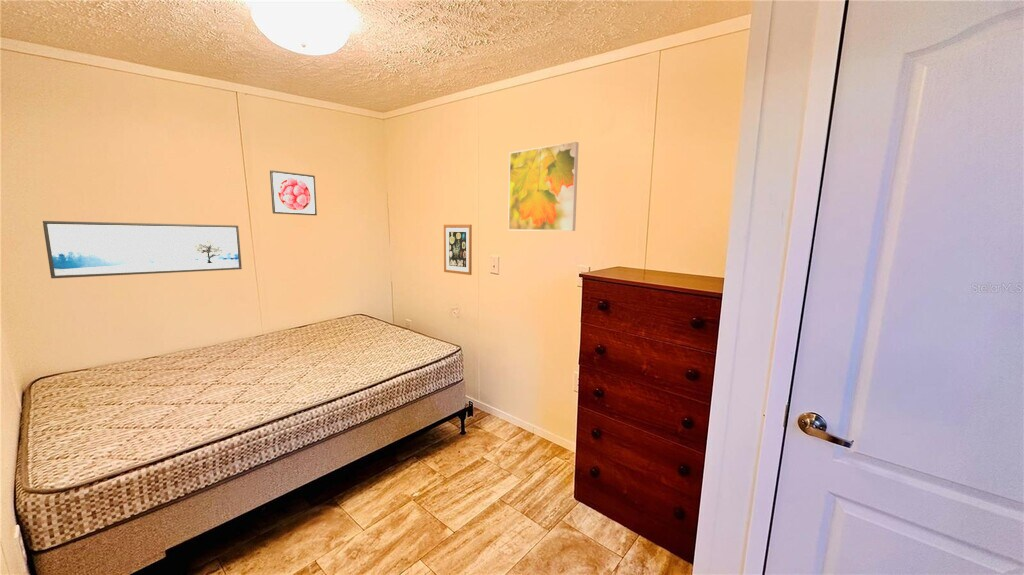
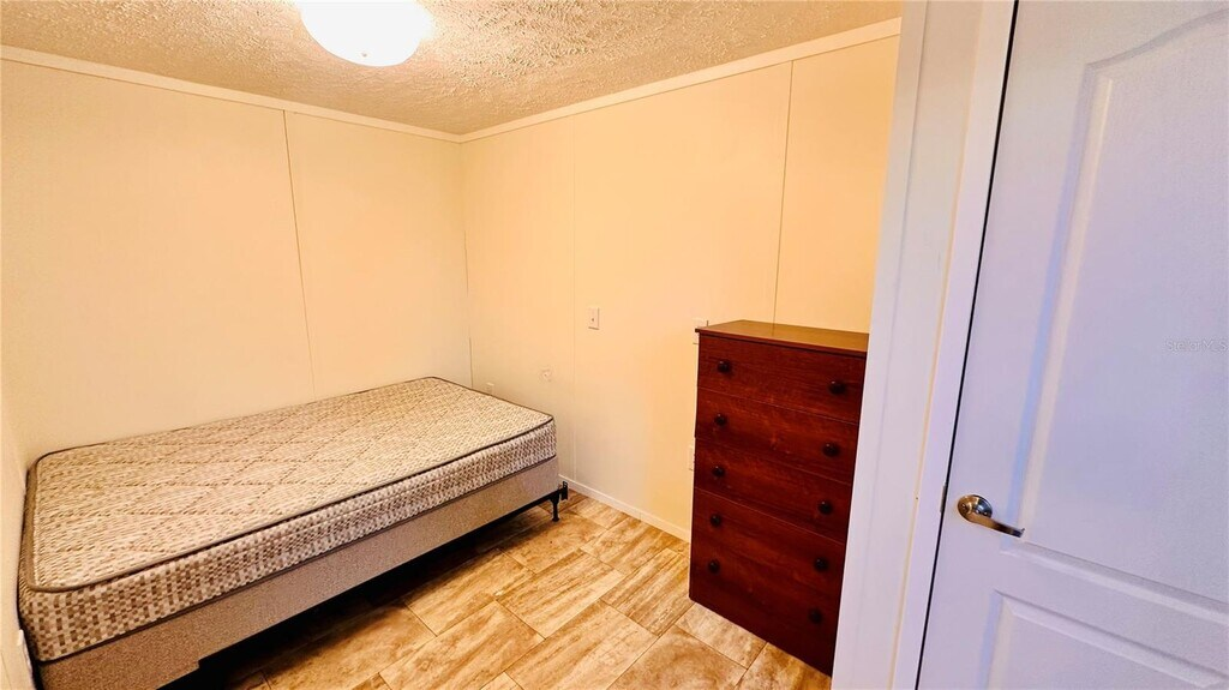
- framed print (294, 194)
- wall art (457, 249)
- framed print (156, 248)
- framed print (540, 189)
